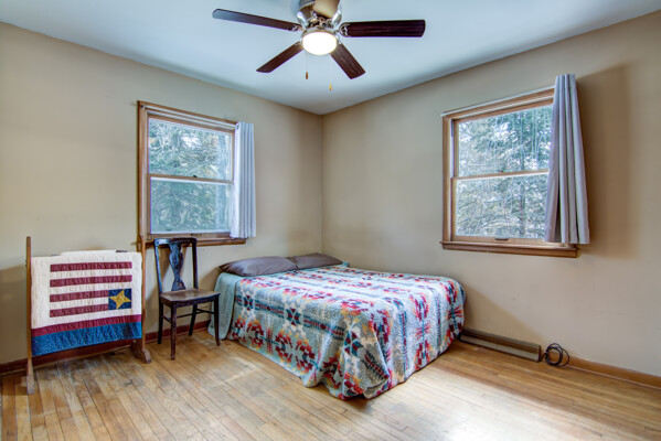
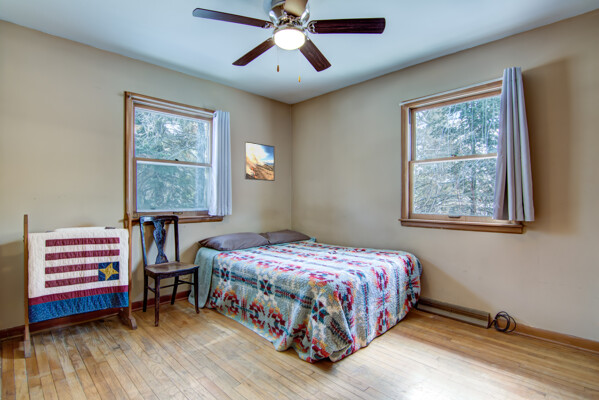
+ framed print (260, 162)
